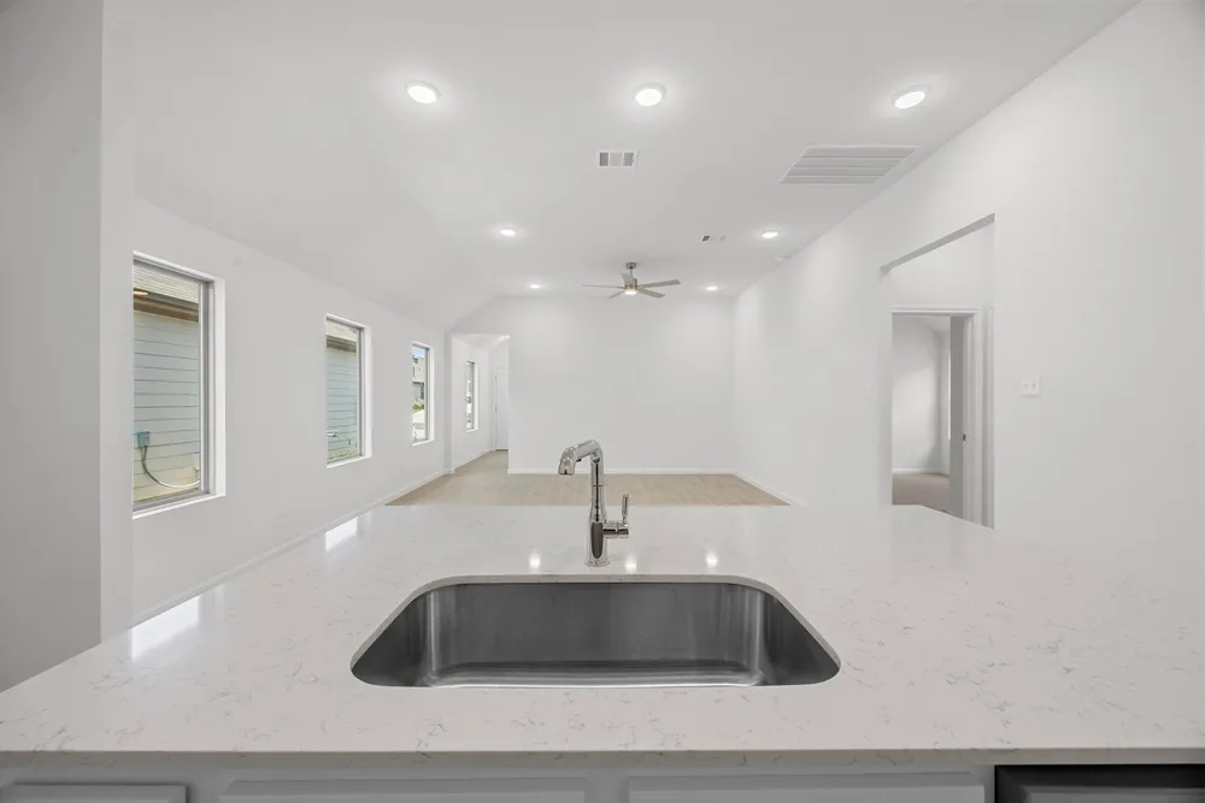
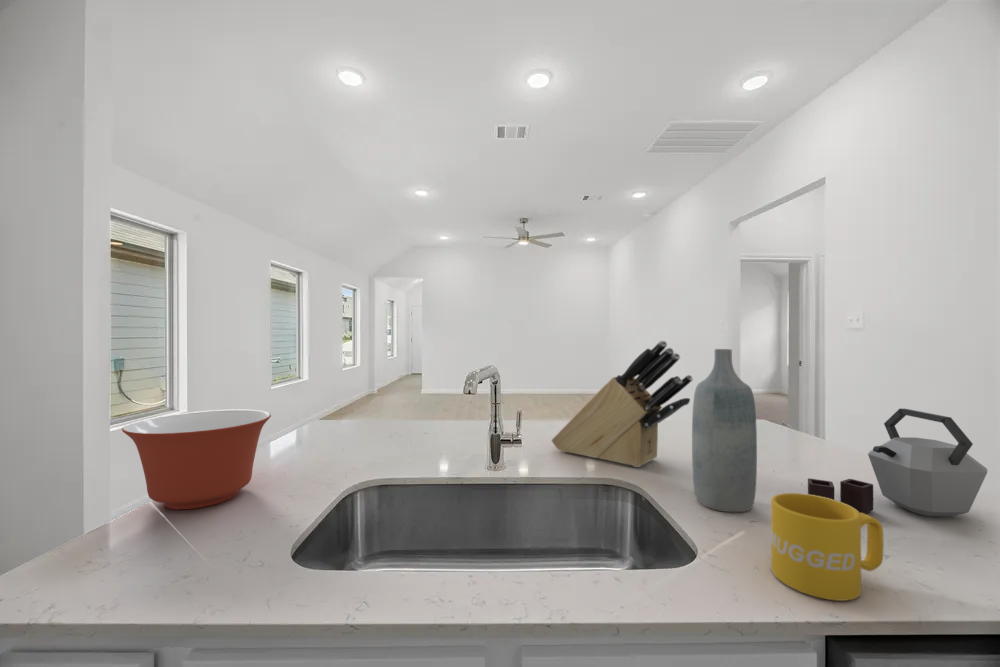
+ mixing bowl (202, 458)
+ bottle (723, 426)
+ mug (828, 542)
+ knife block (618, 399)
+ kettle (883, 460)
